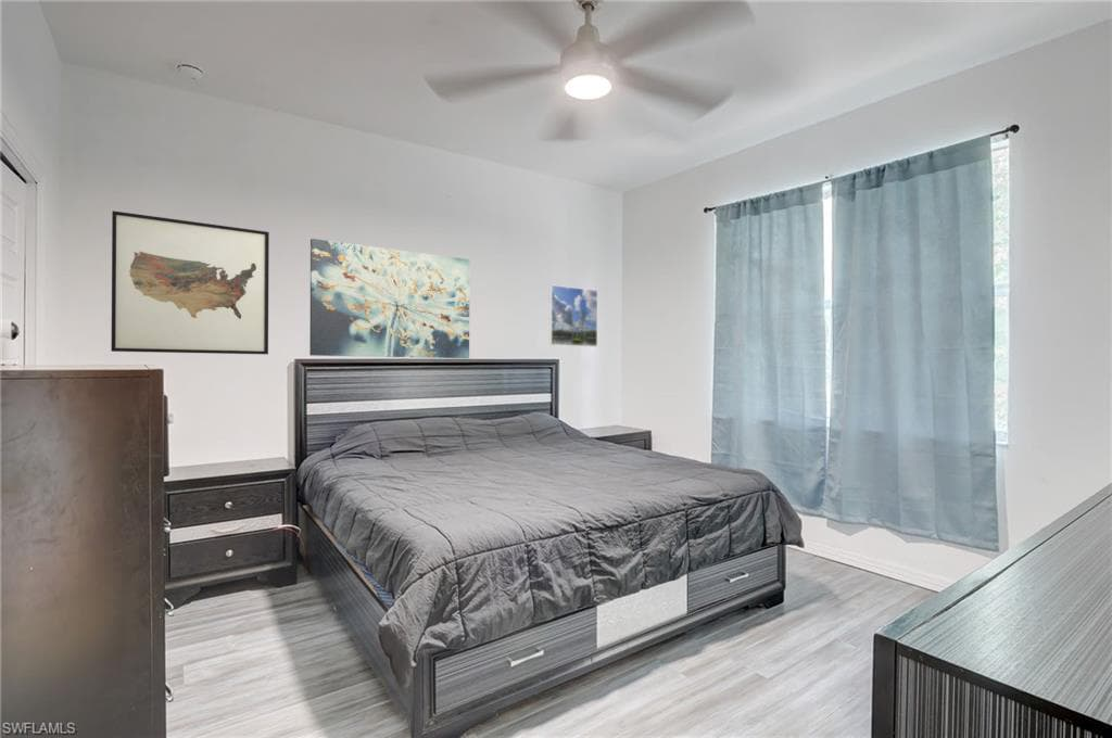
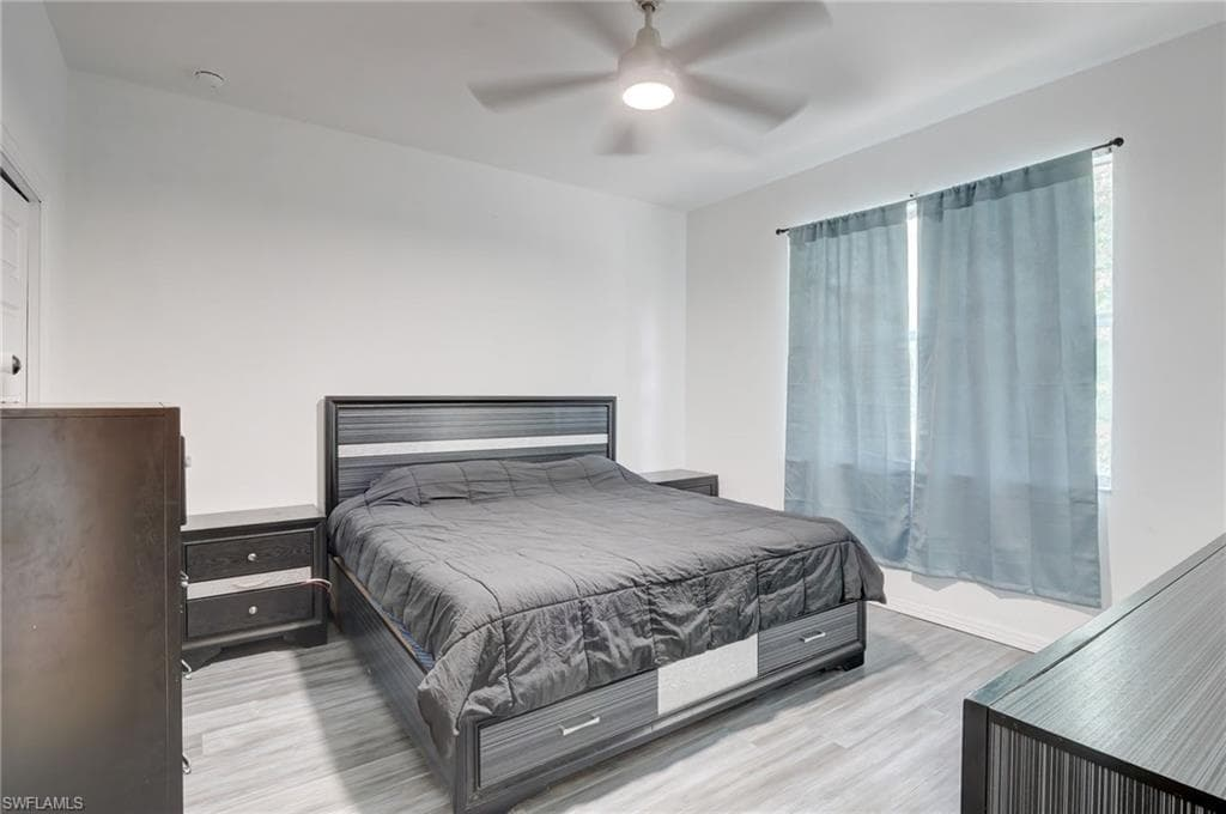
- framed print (573, 316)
- wall art (395, 303)
- wall art (194, 288)
